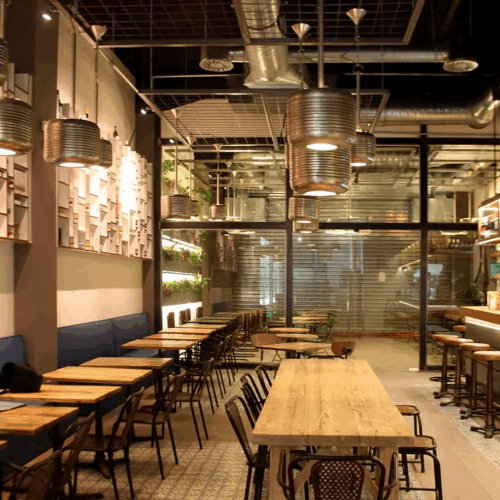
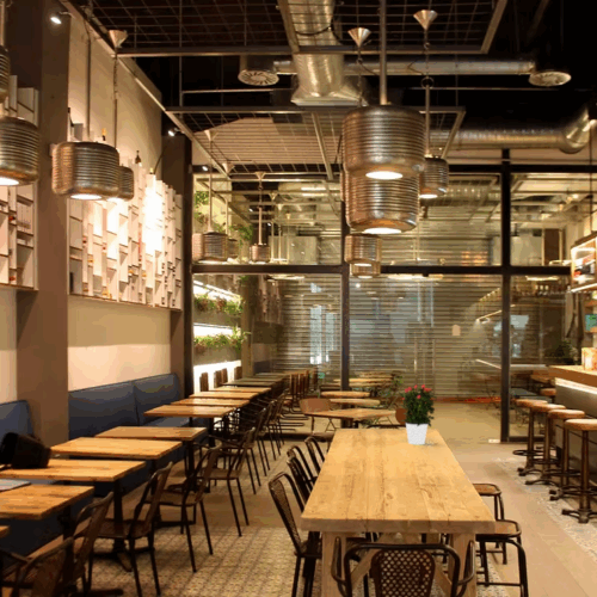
+ potted flower (417, 413)
